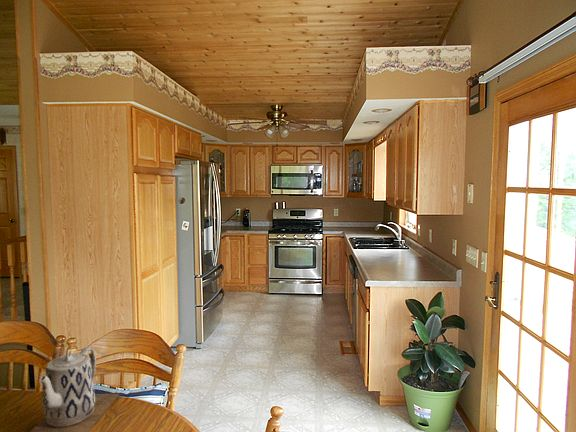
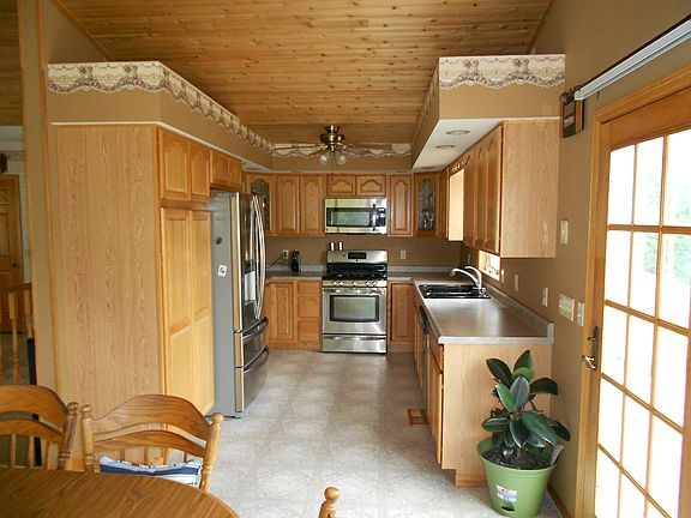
- teapot (74, 382)
